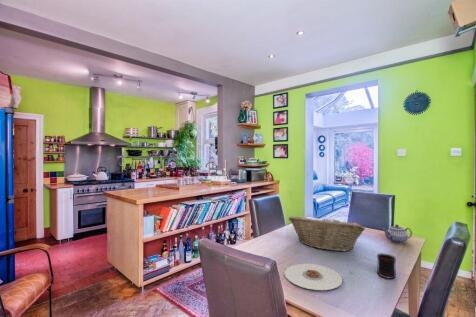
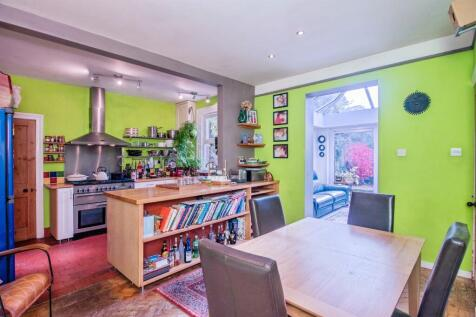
- plate (312, 273)
- mug (386, 264)
- teapot (397, 233)
- fruit basket (324, 229)
